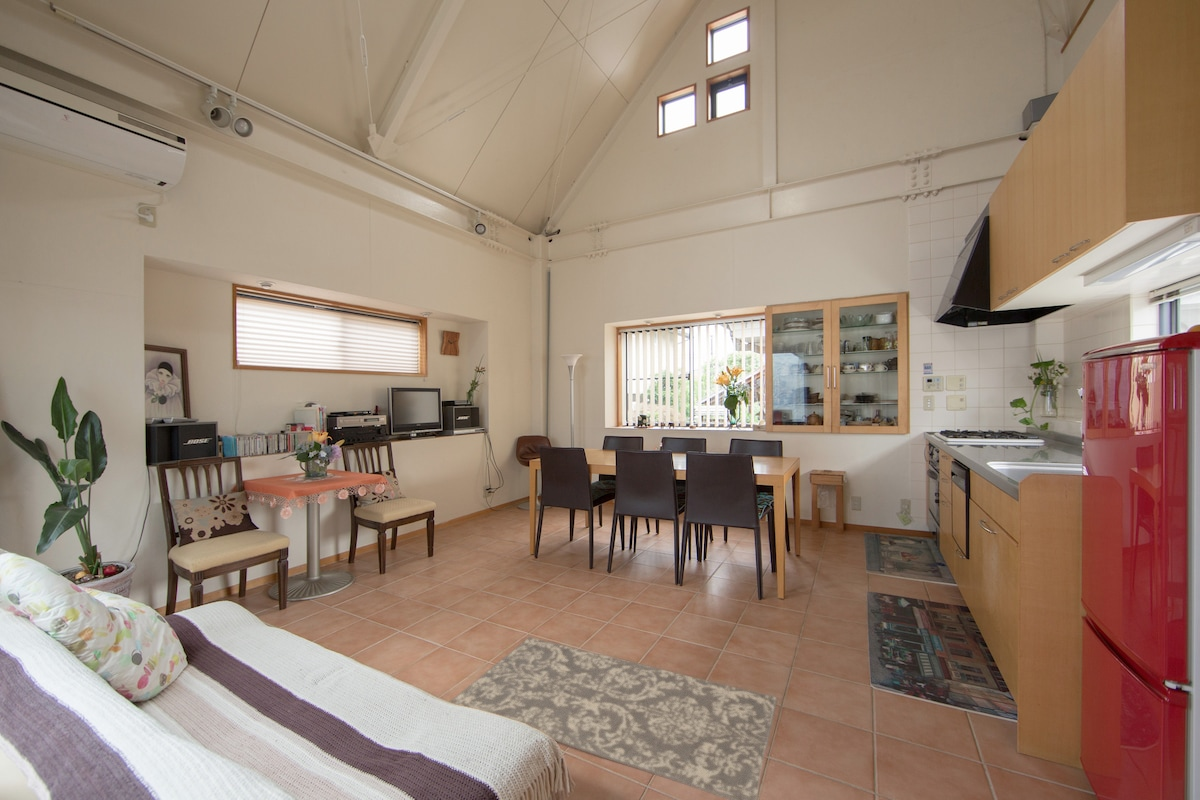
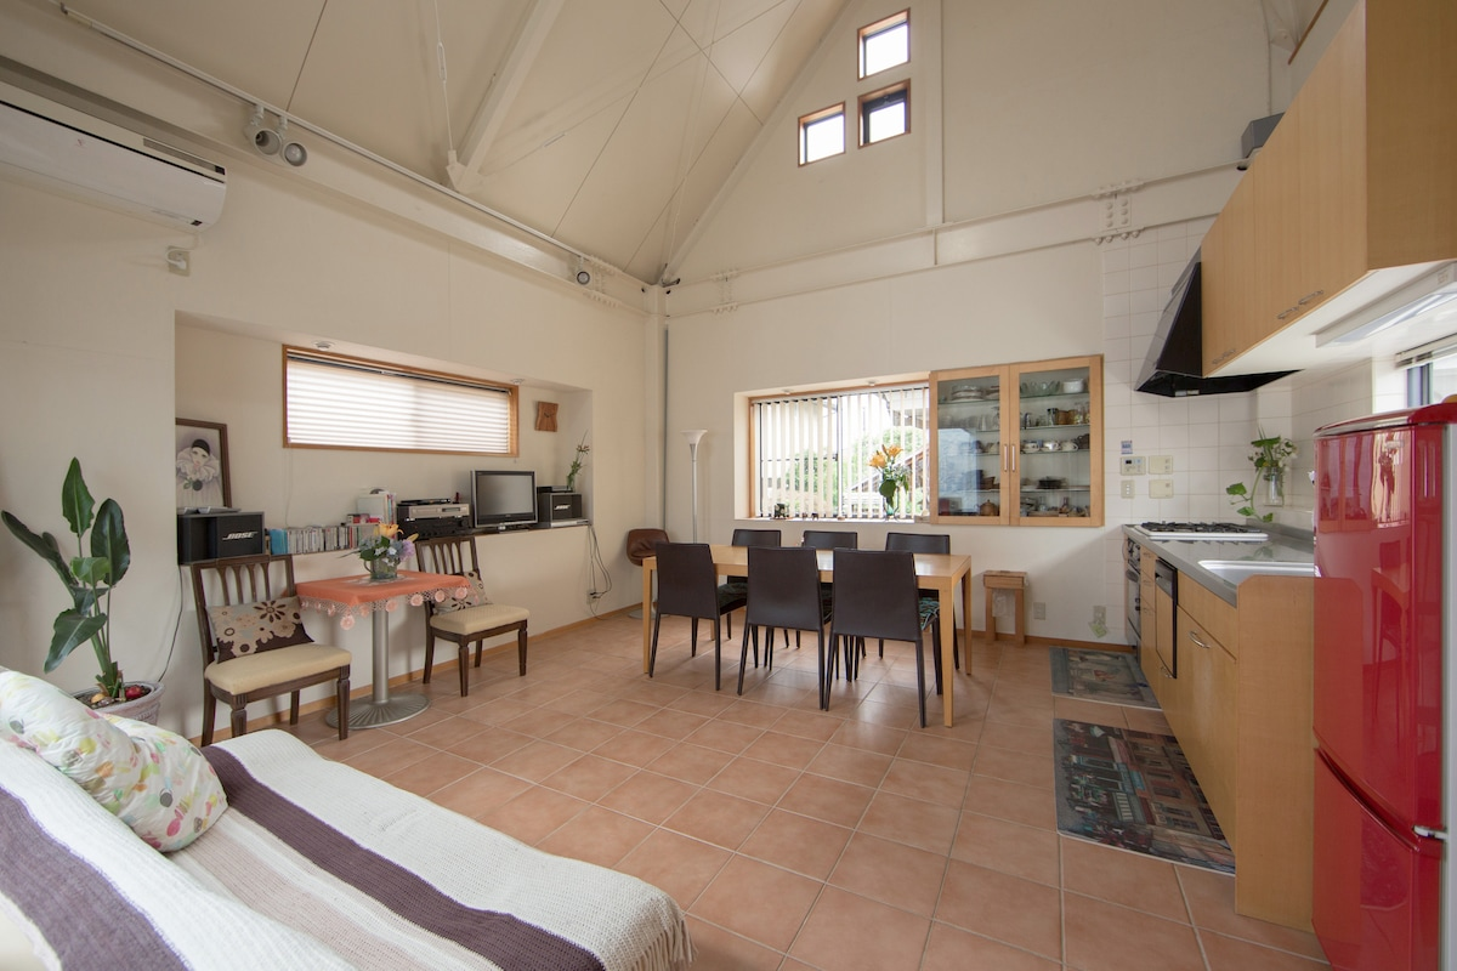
- rug (613, 700)
